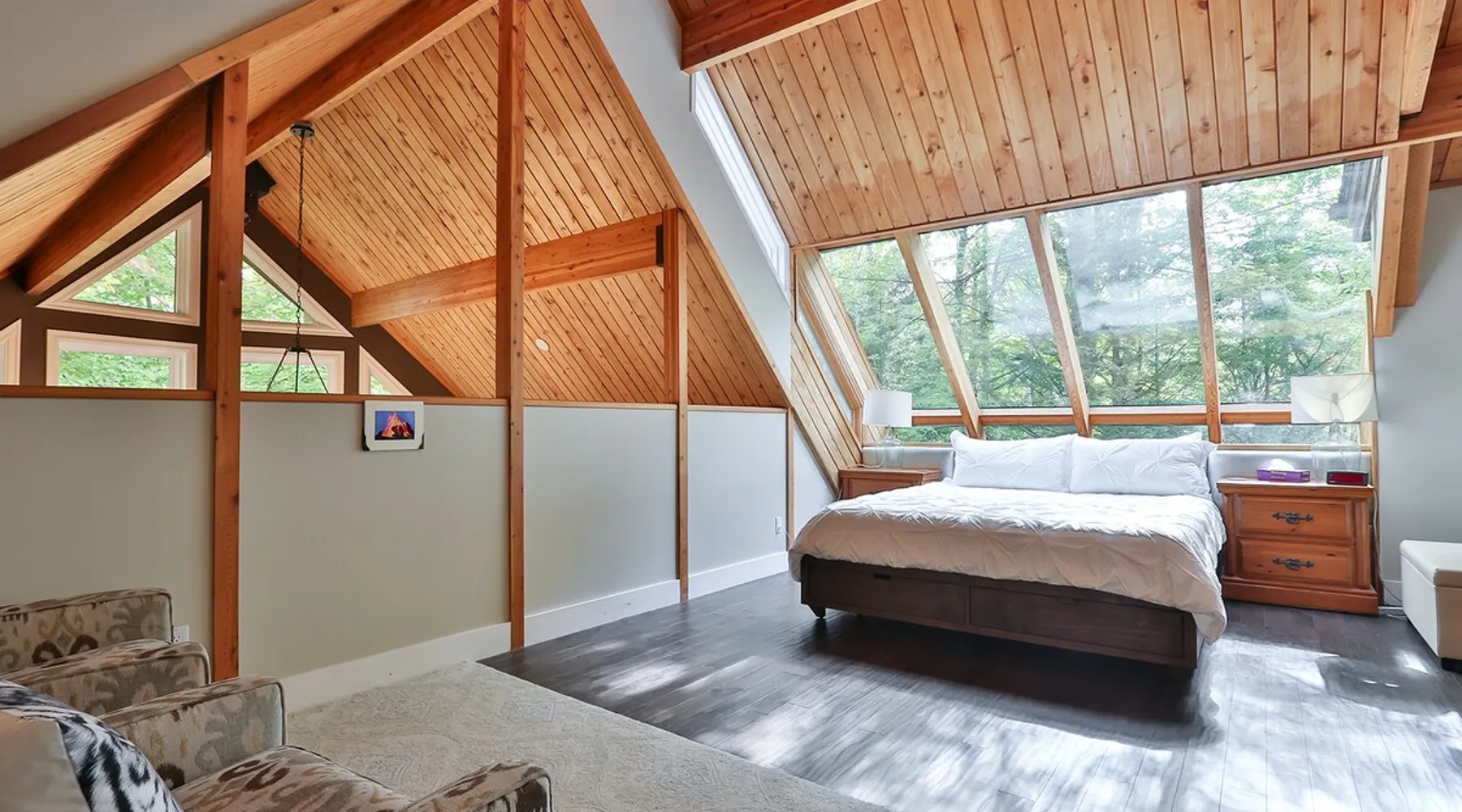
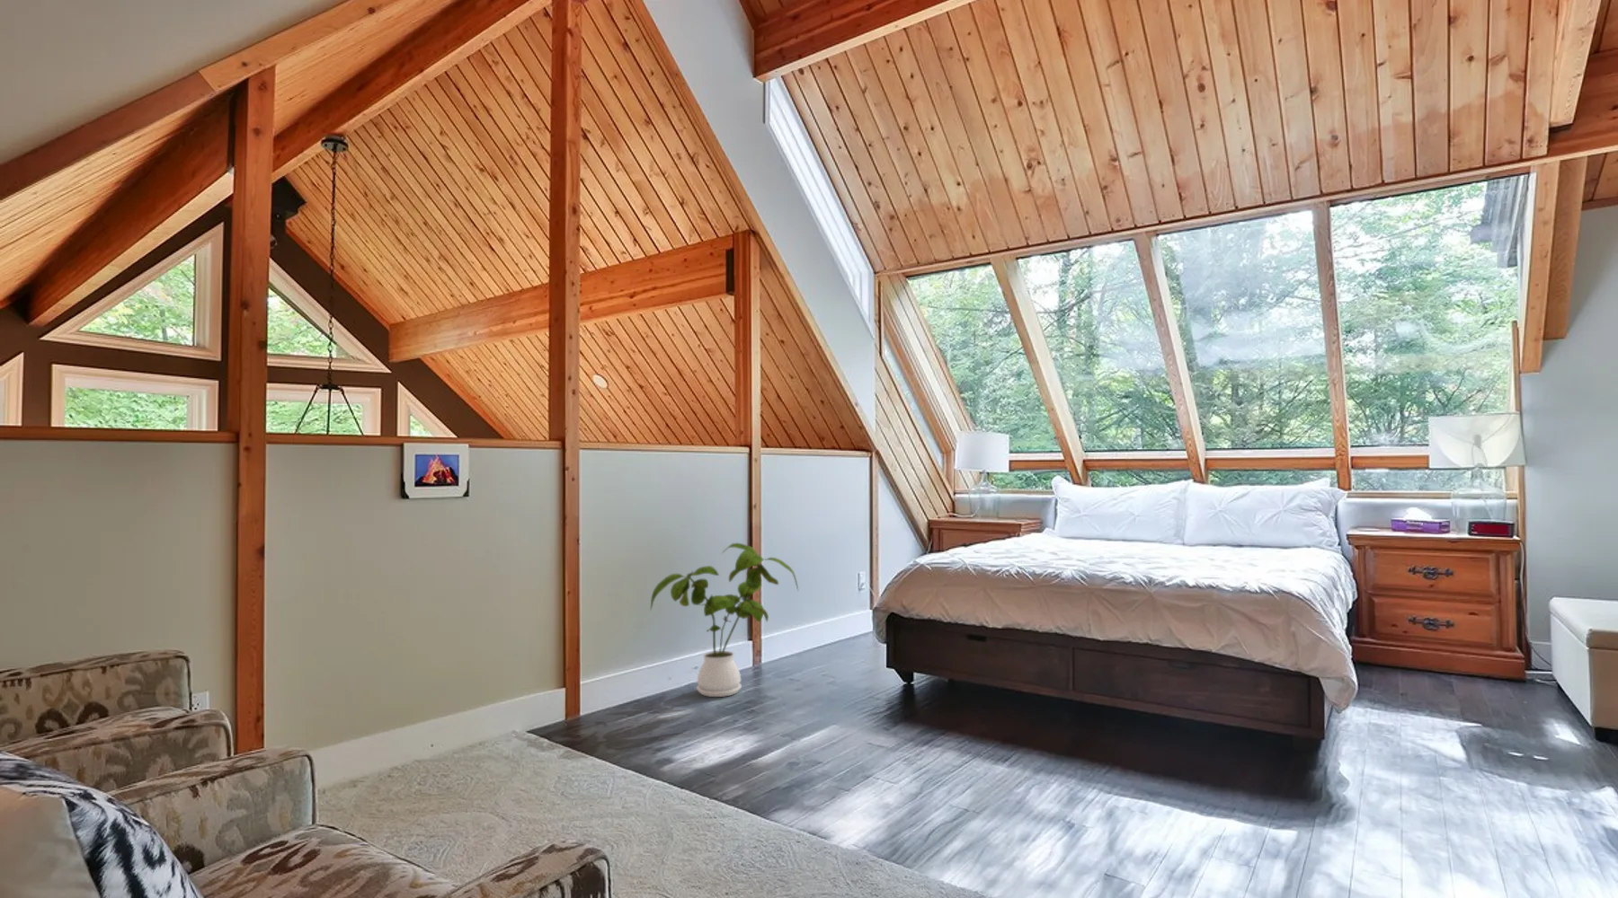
+ house plant (739, 617)
